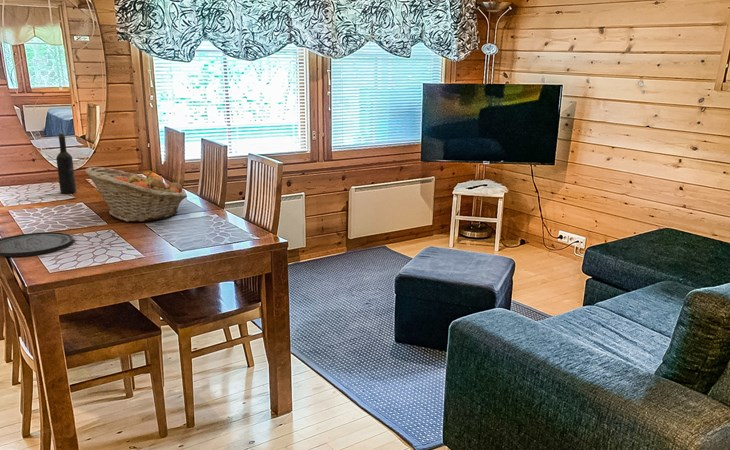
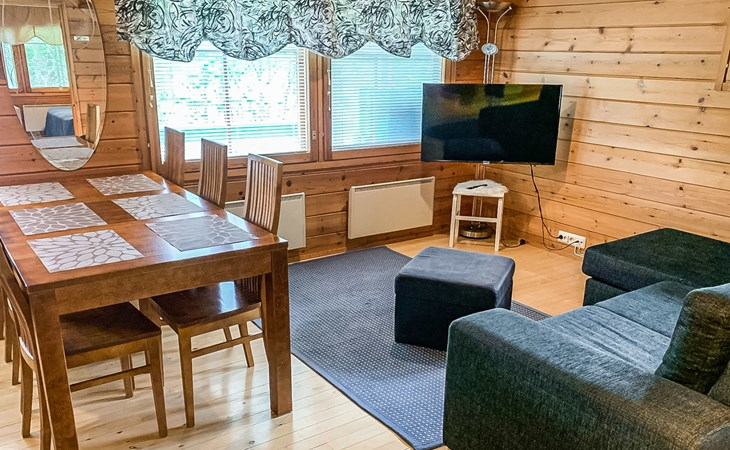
- fruit basket (137, 190)
- wine bottle (64, 163)
- plate (31, 243)
